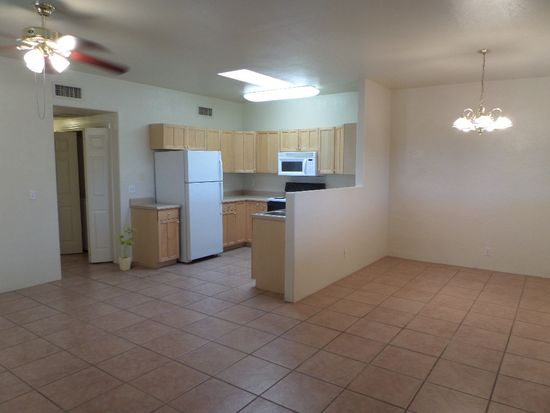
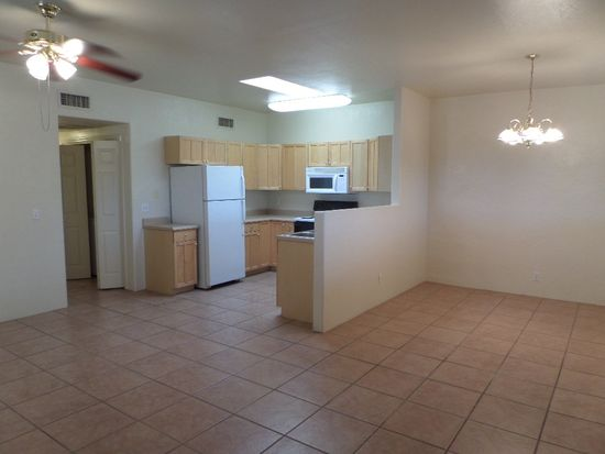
- house plant (127, 246)
